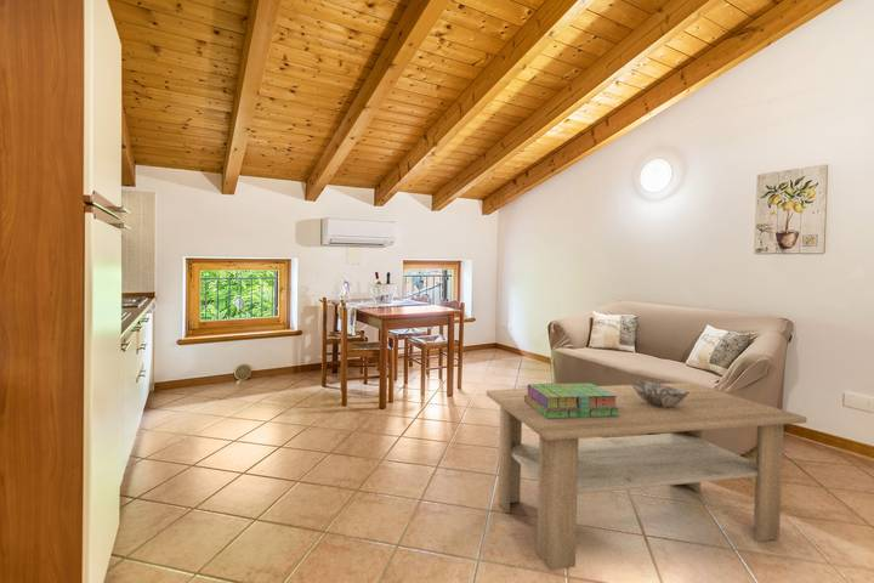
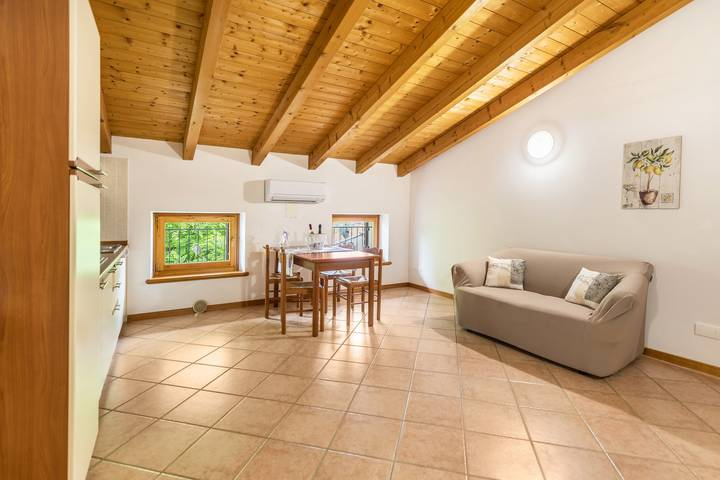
- coffee table (630, 462)
- stack of books (569, 398)
- decorative bowl (659, 395)
